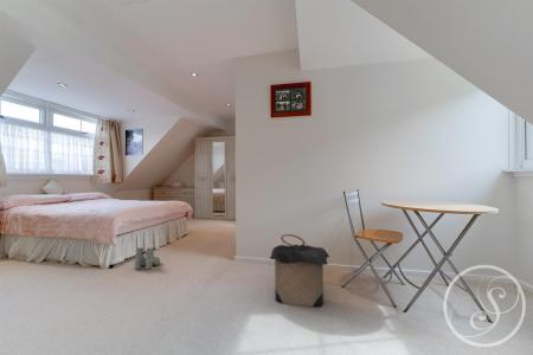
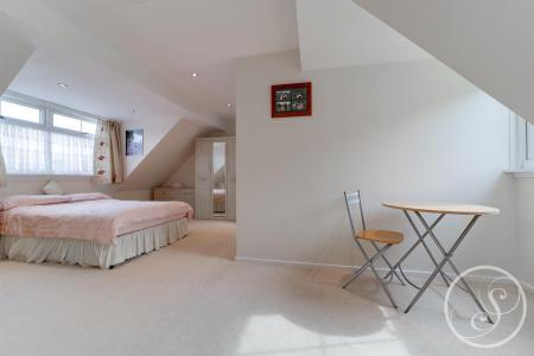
- laundry hamper (300, 265)
- boots (147, 256)
